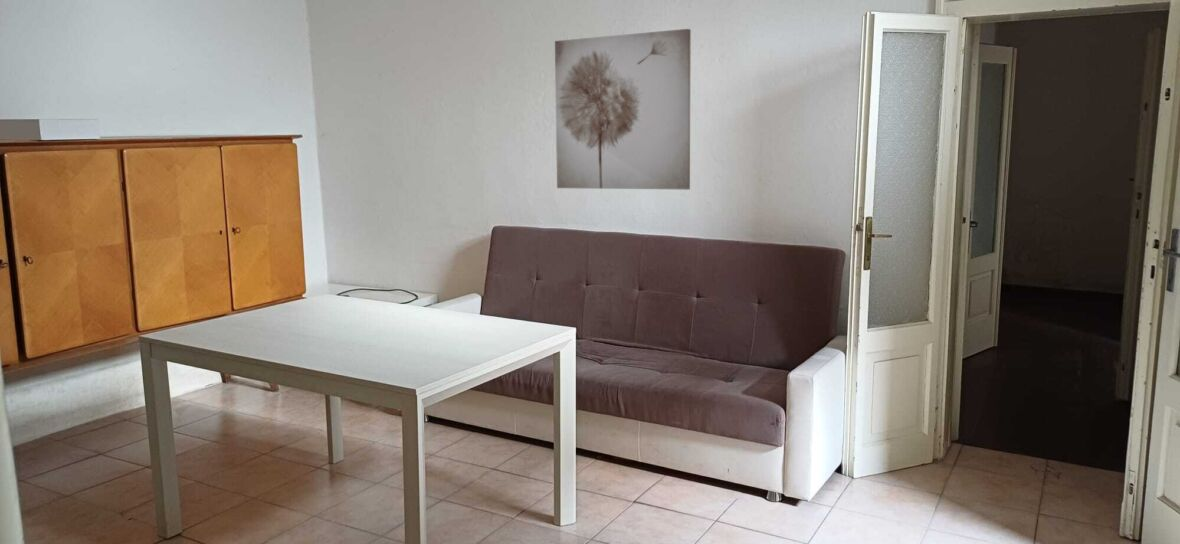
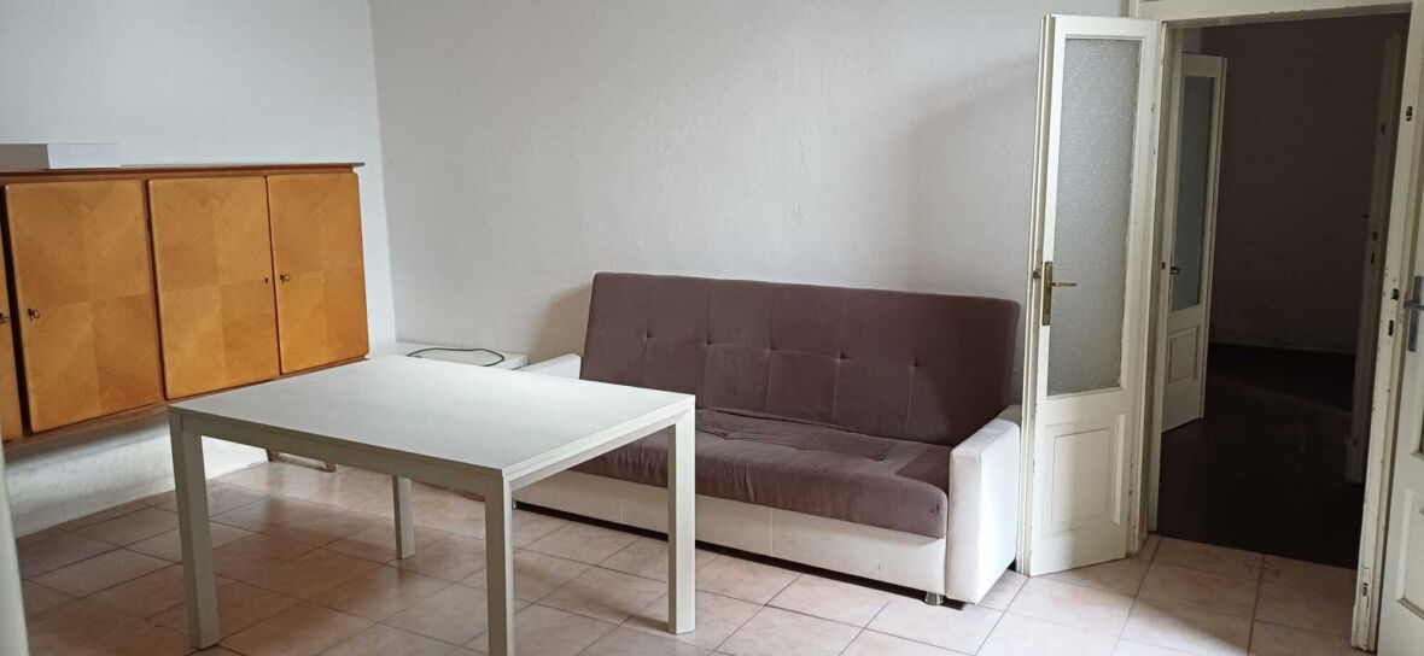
- wall art (620, 112)
